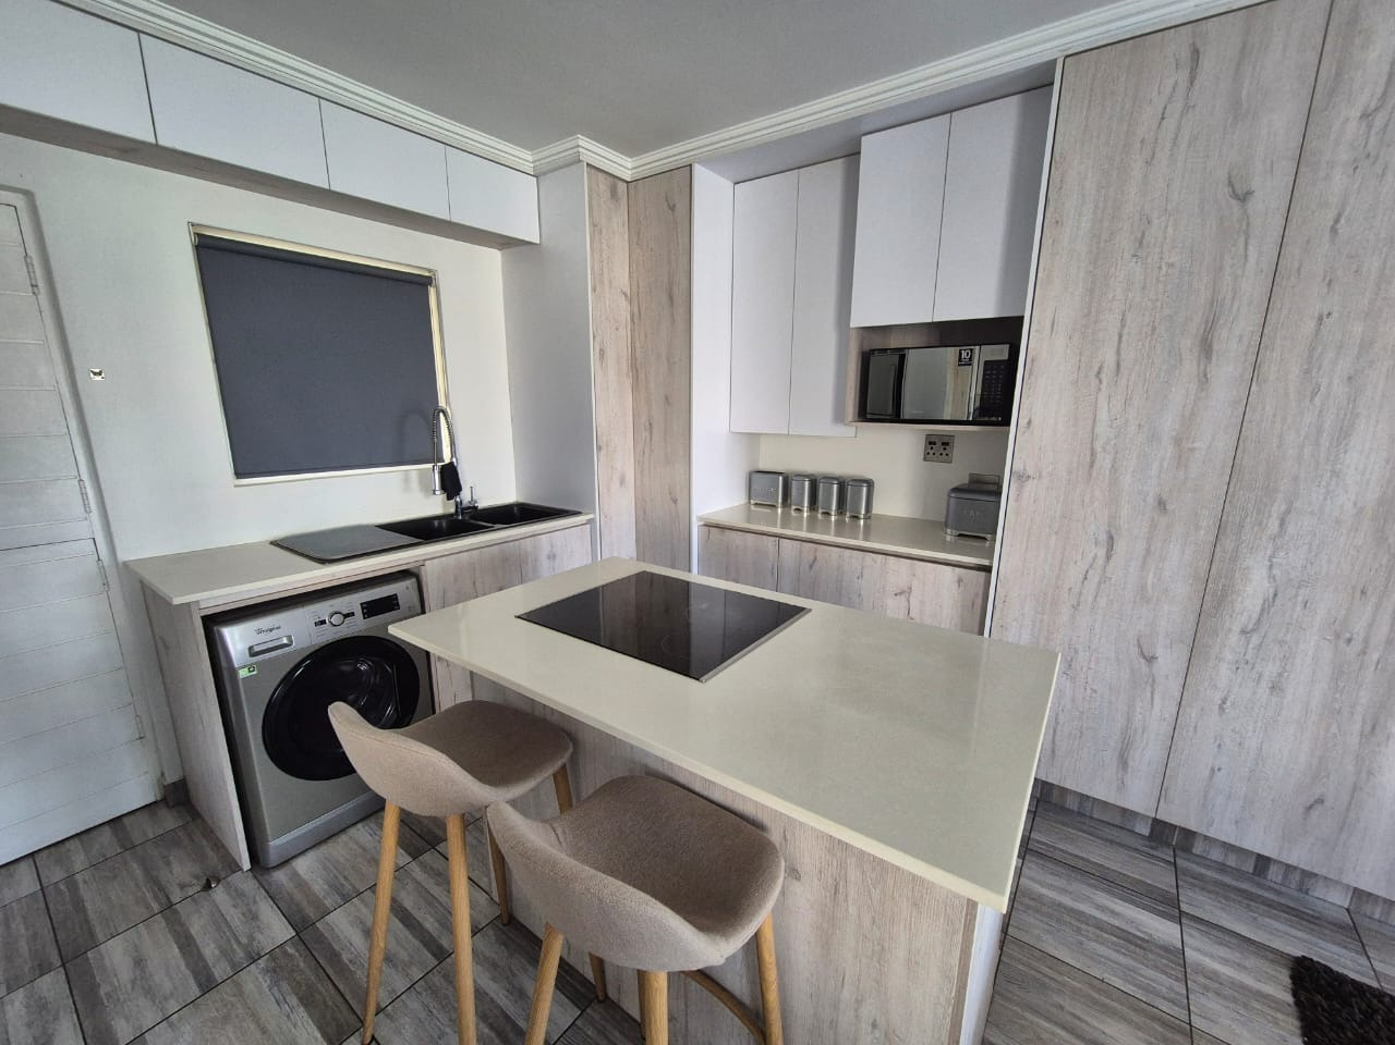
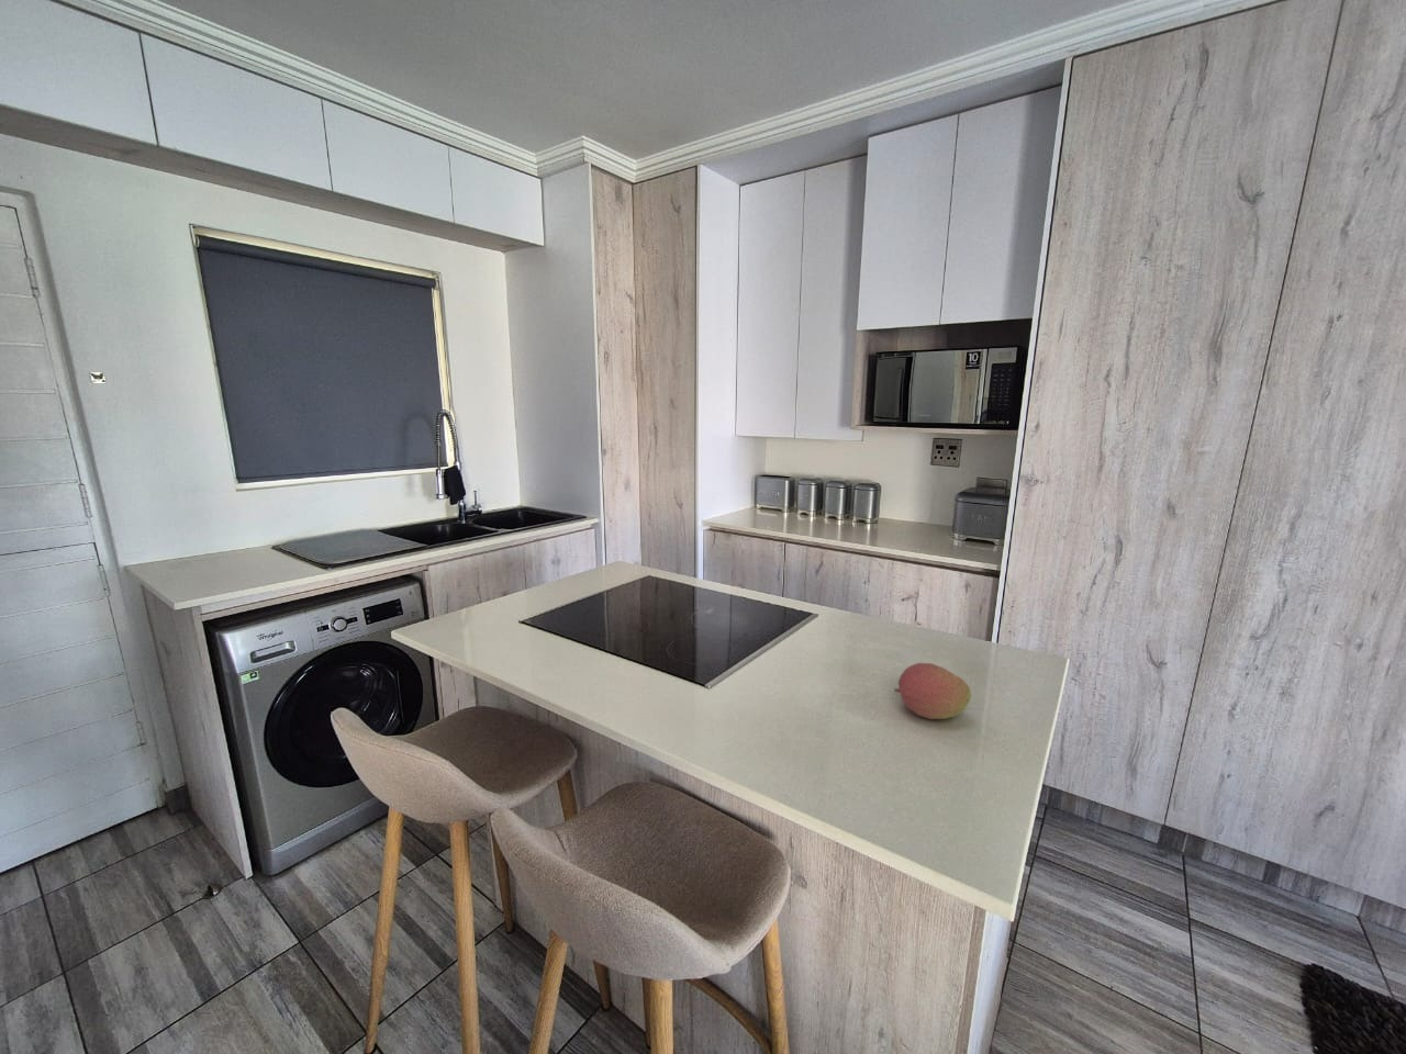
+ fruit (931, 691)
